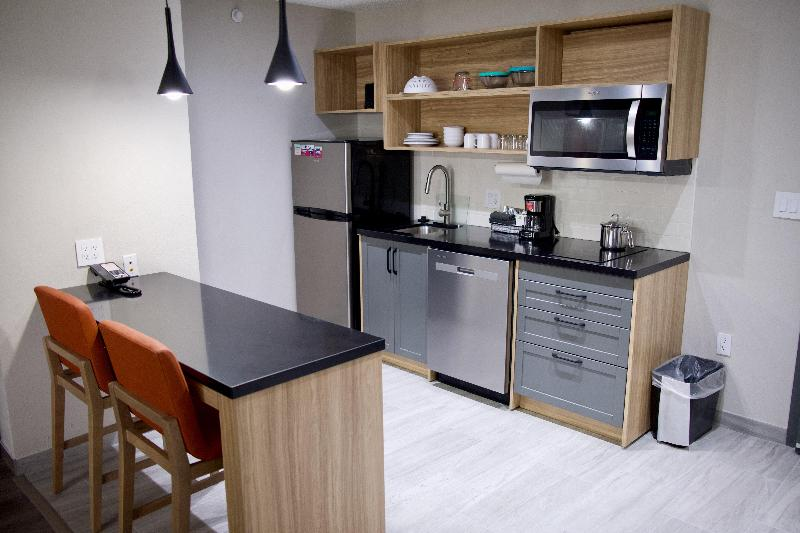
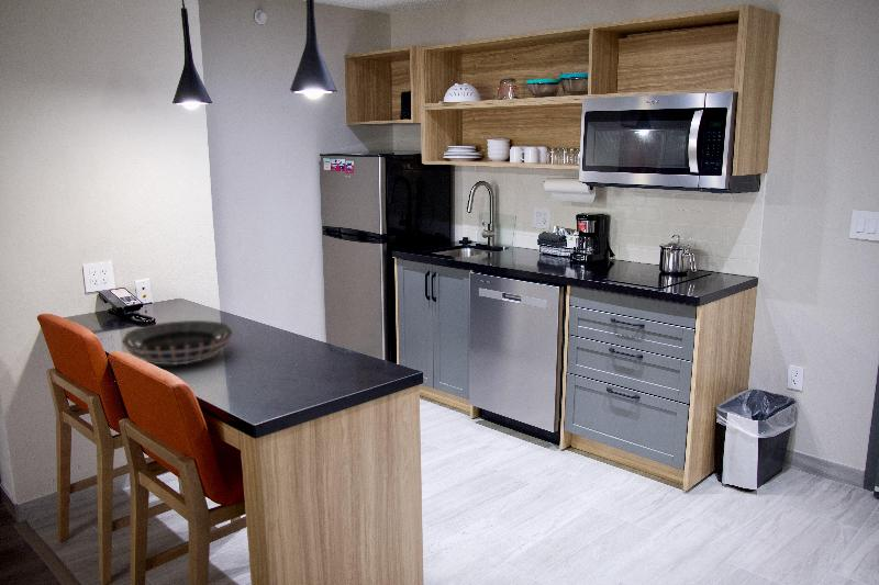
+ decorative bowl (180, 345)
